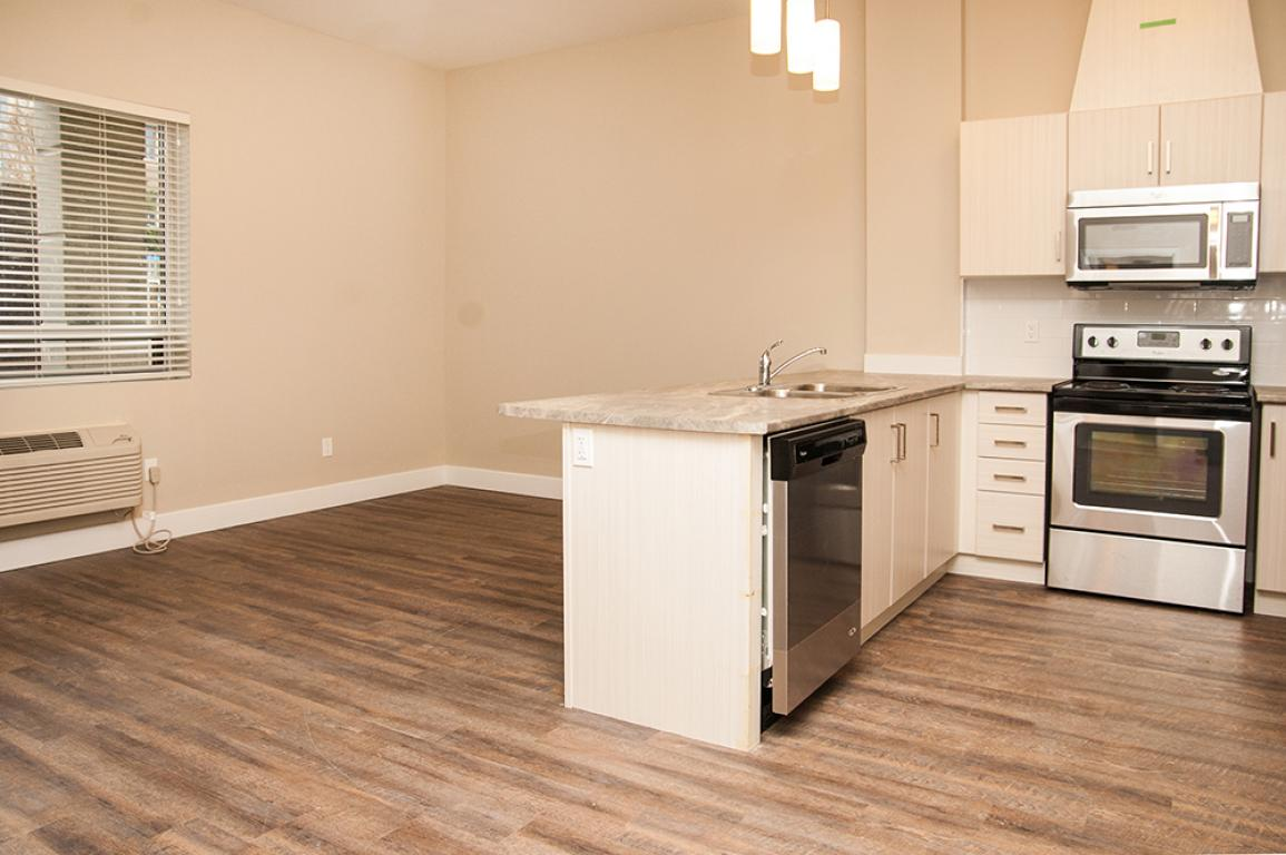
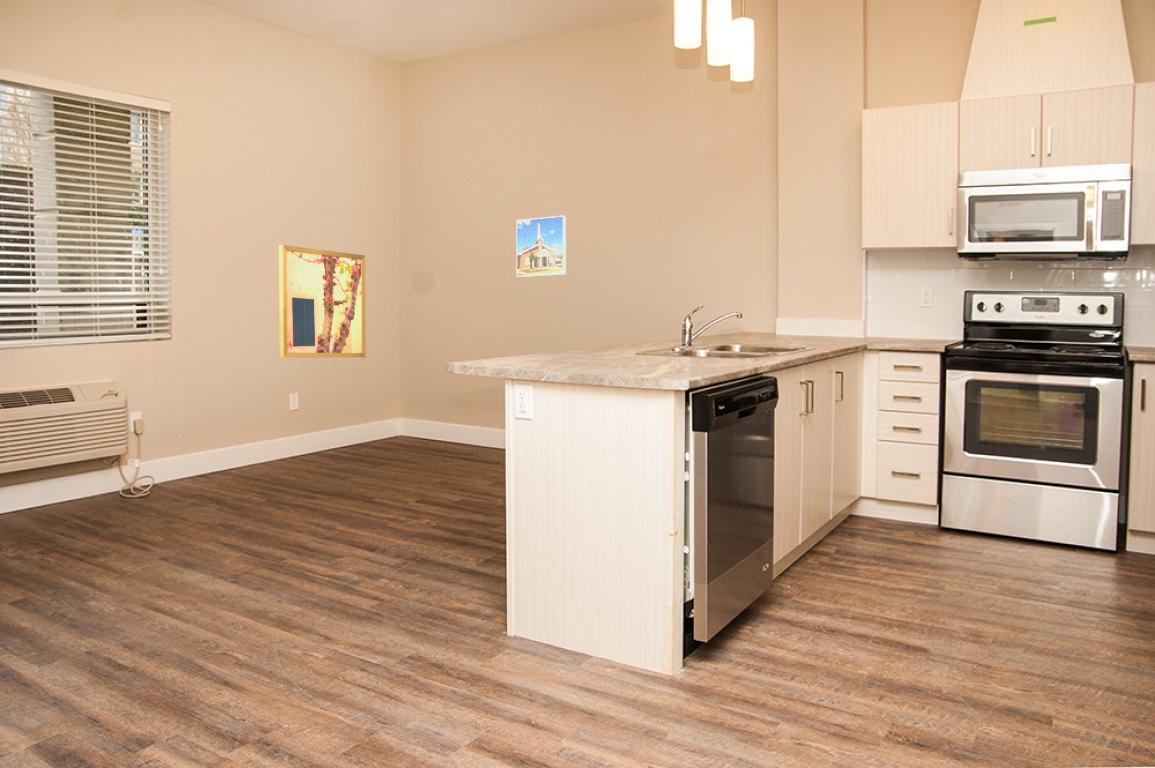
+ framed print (540, 246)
+ wall art (324, 304)
